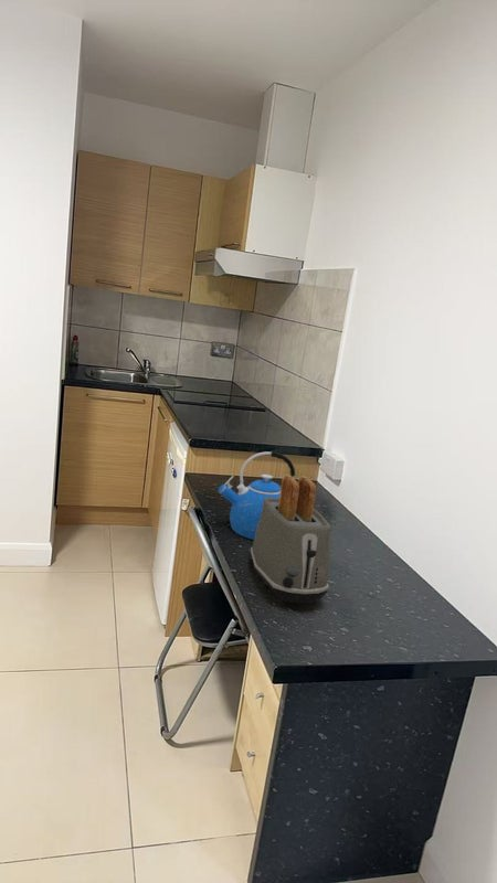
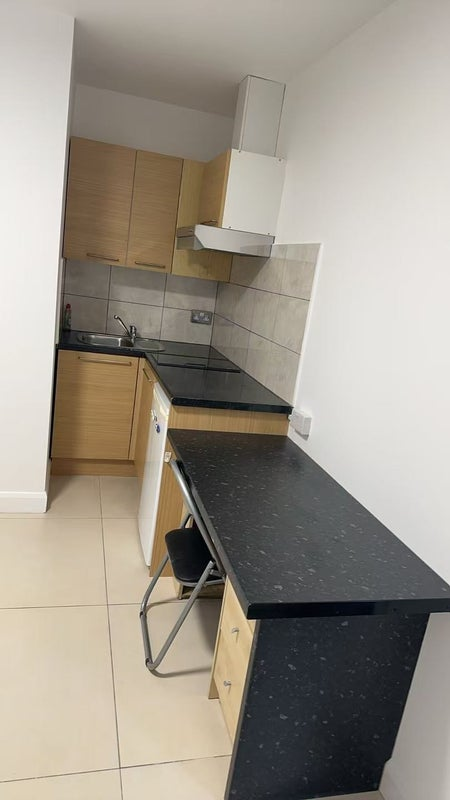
- kettle (256, 490)
- toaster (293, 532)
